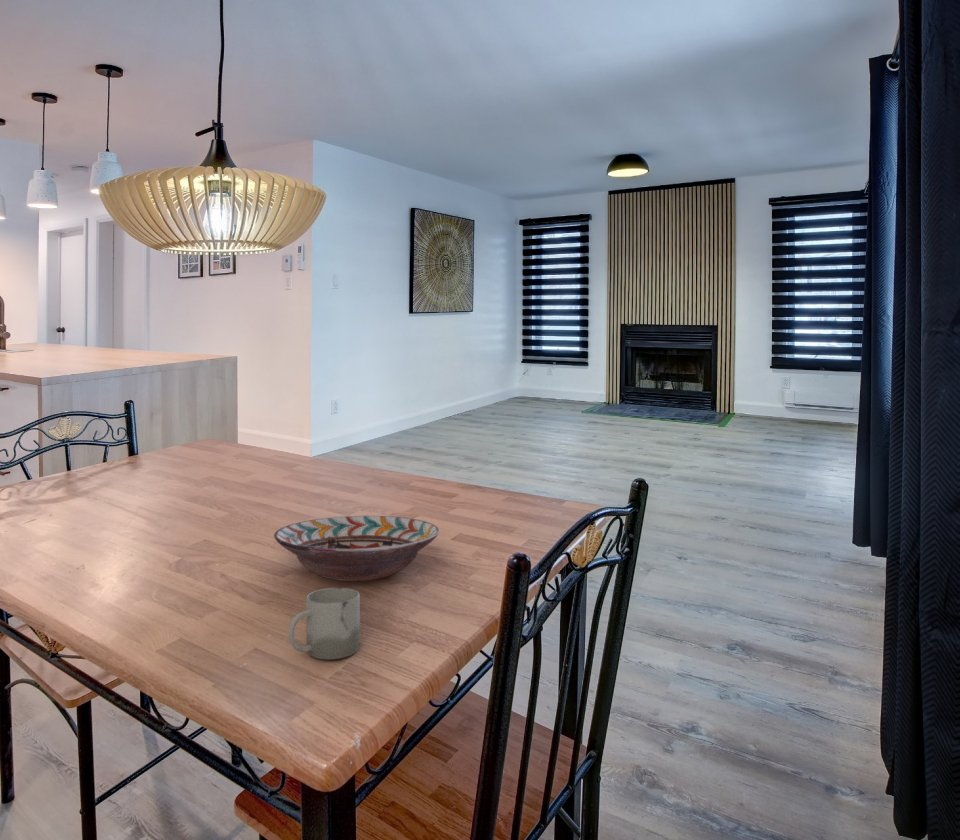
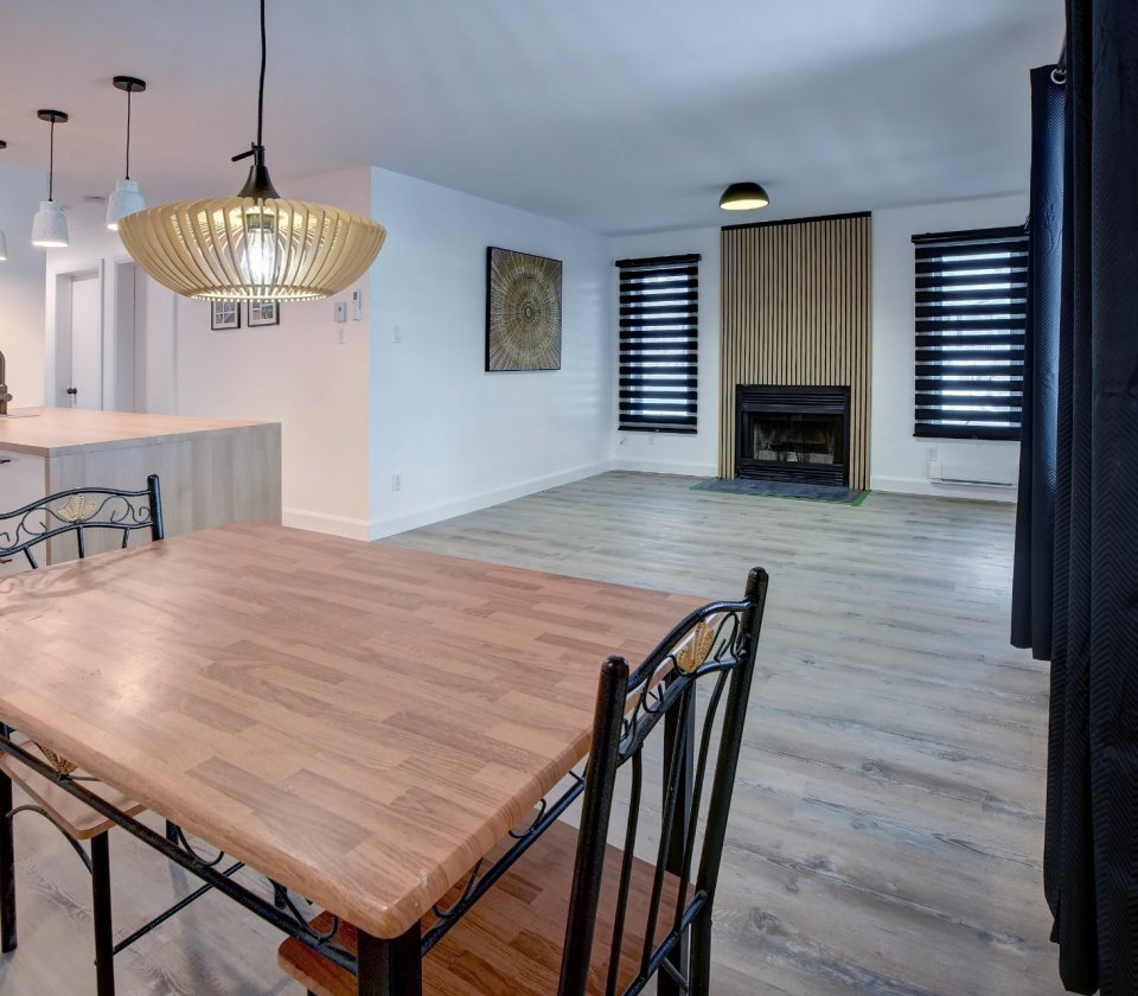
- cup (323, 625)
- decorative bowl (358, 550)
